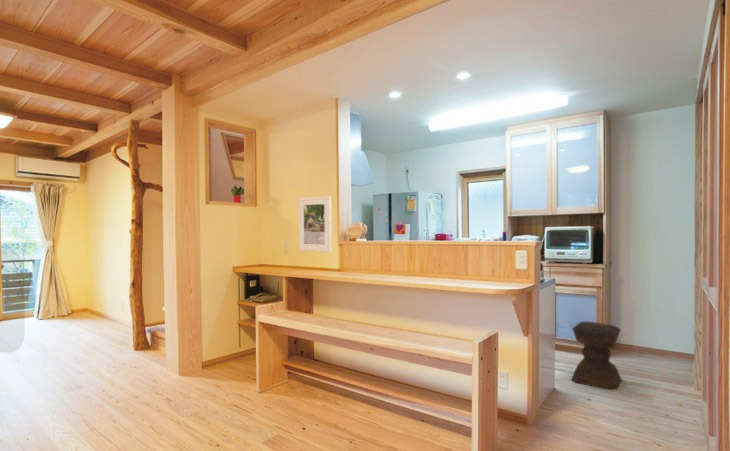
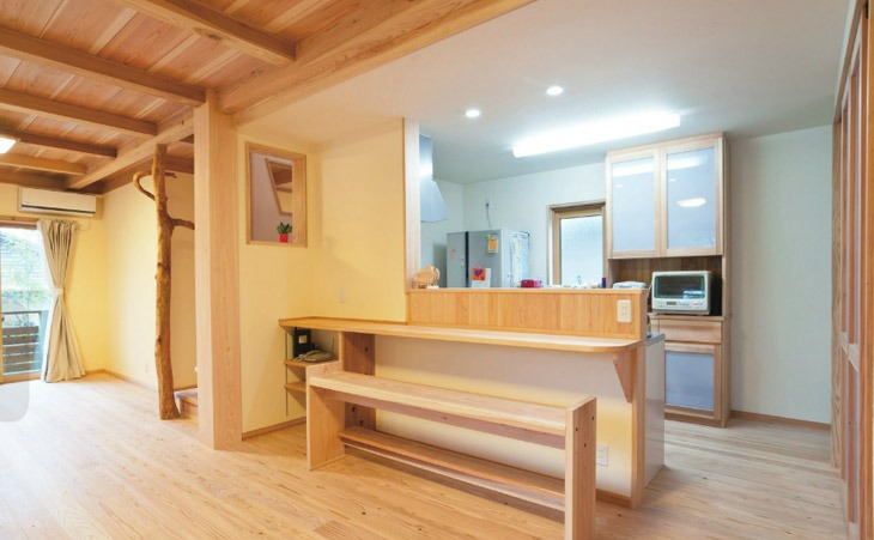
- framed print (314, 224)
- stool (596, 353)
